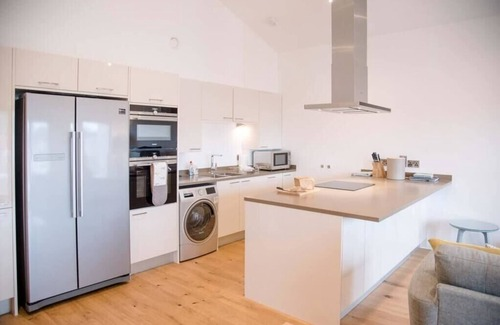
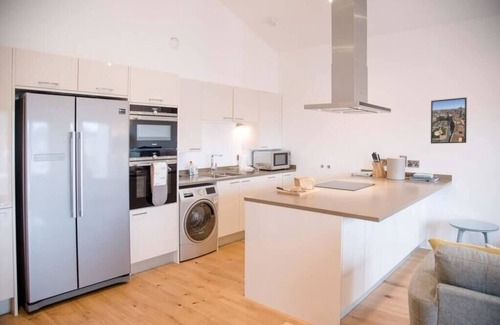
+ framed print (448, 121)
